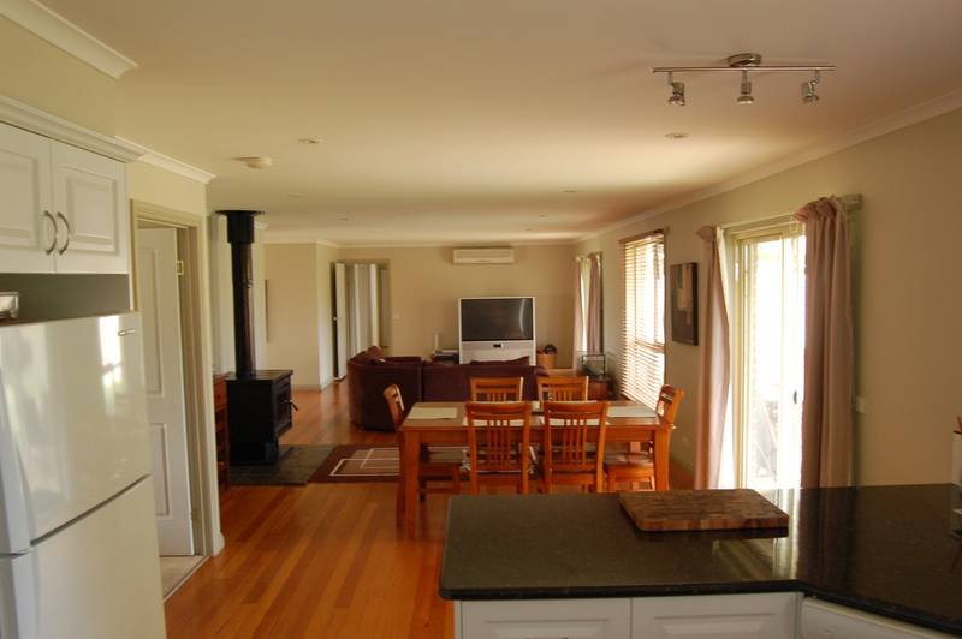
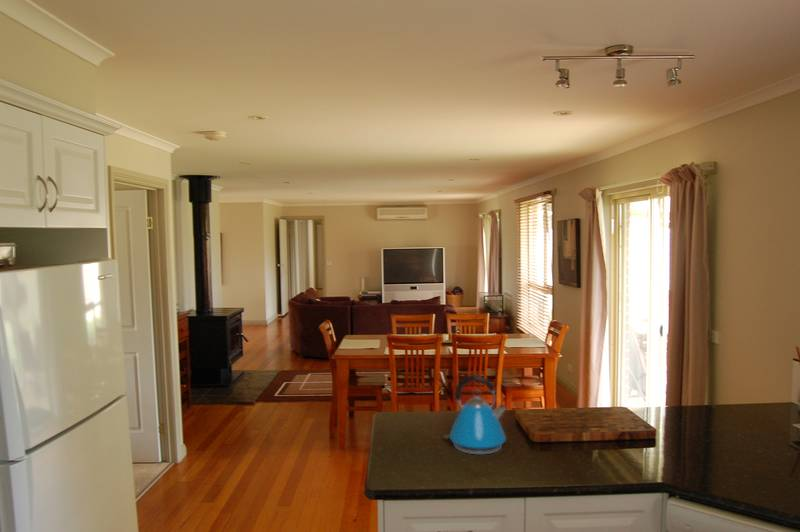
+ kettle (475, 410)
